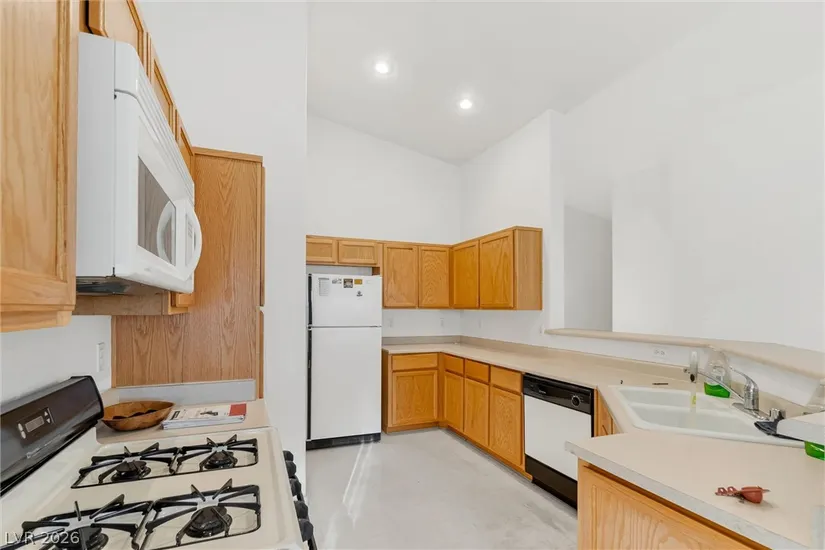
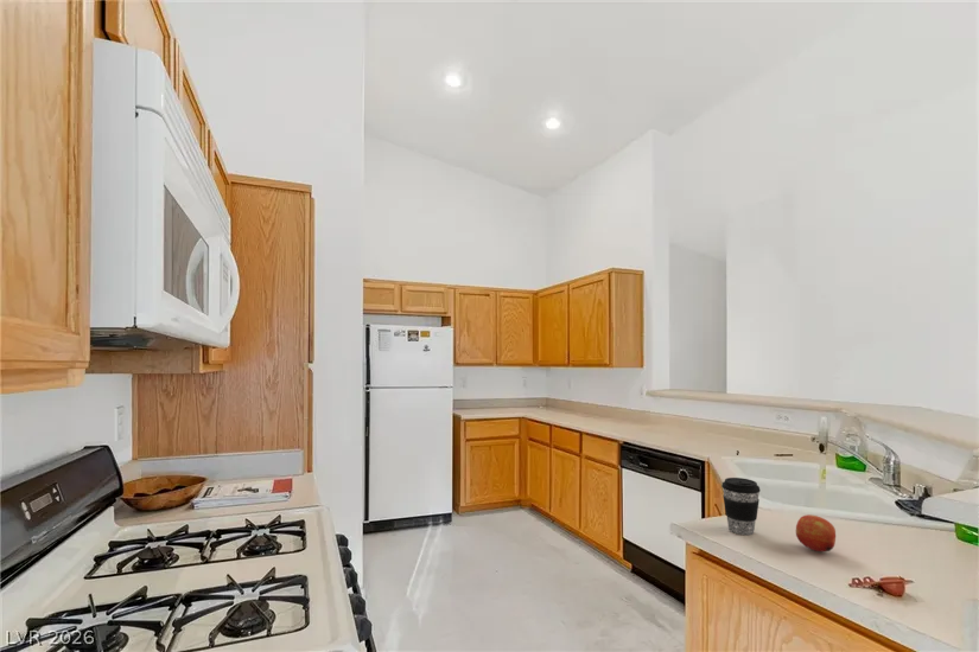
+ coffee cup (740, 505)
+ apple (816, 532)
